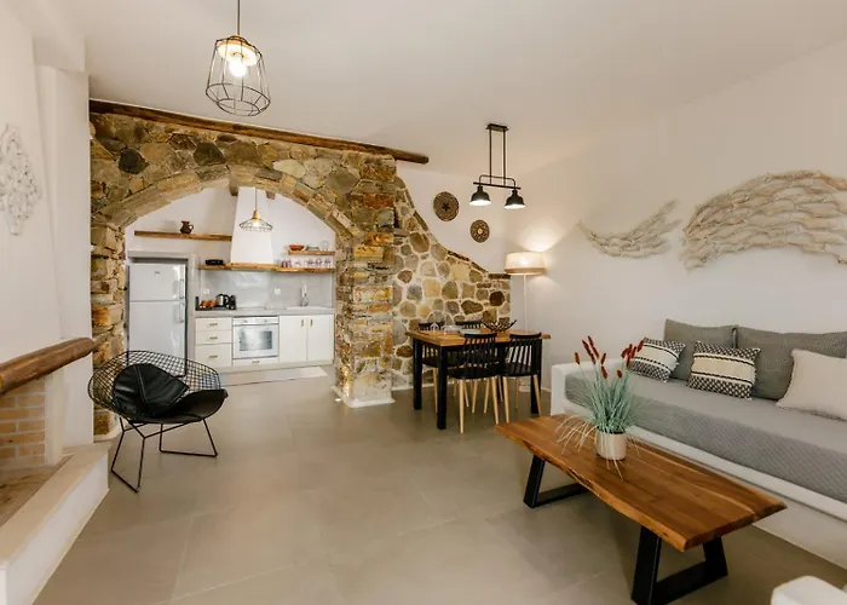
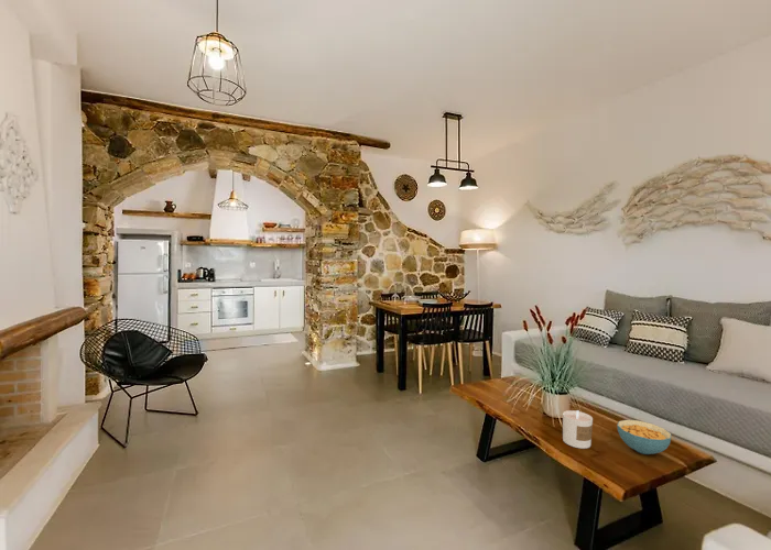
+ candle (577, 426)
+ cereal bowl (642, 440)
